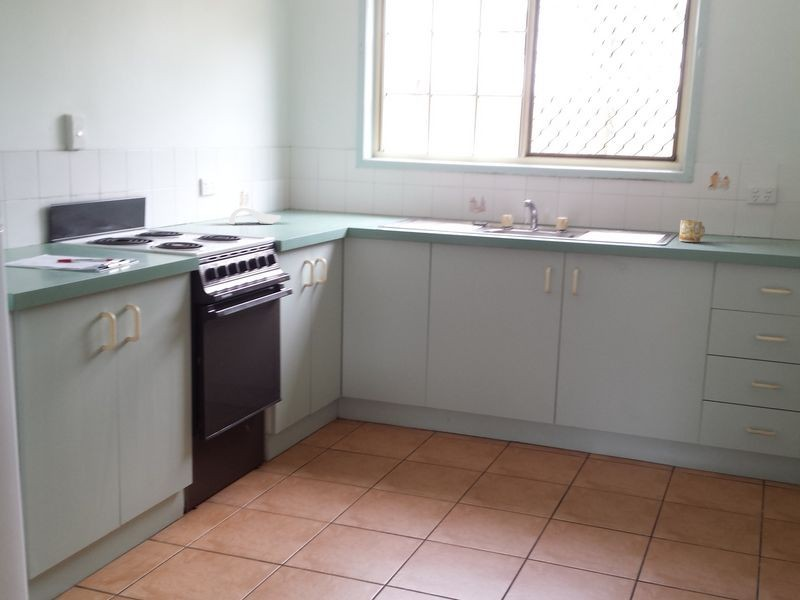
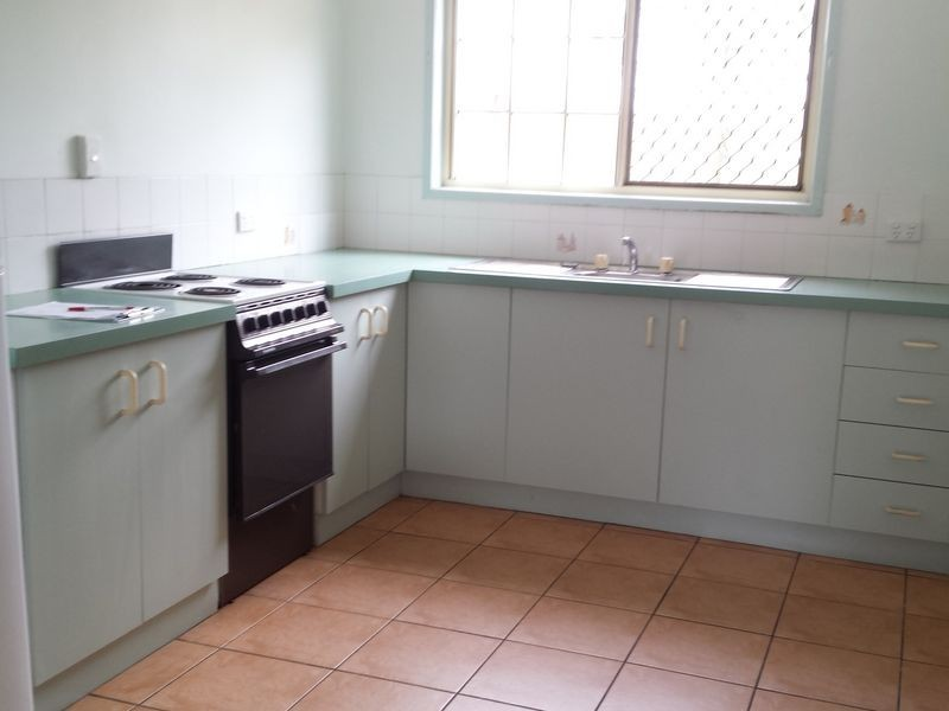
- spoon rest (255, 215)
- mug (693, 230)
